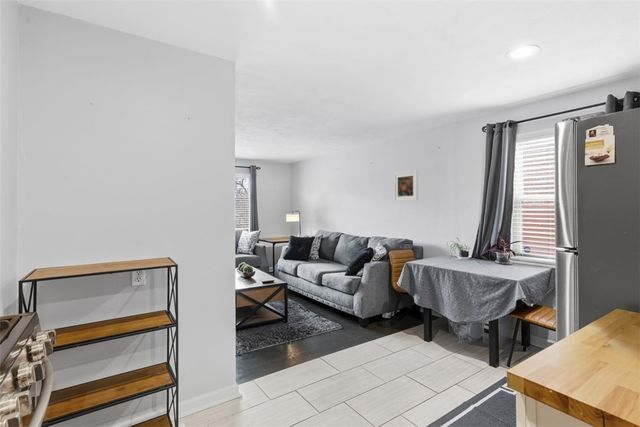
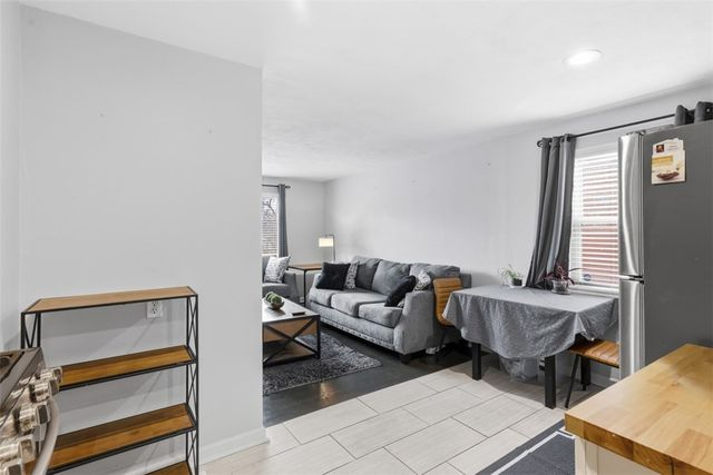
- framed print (405, 186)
